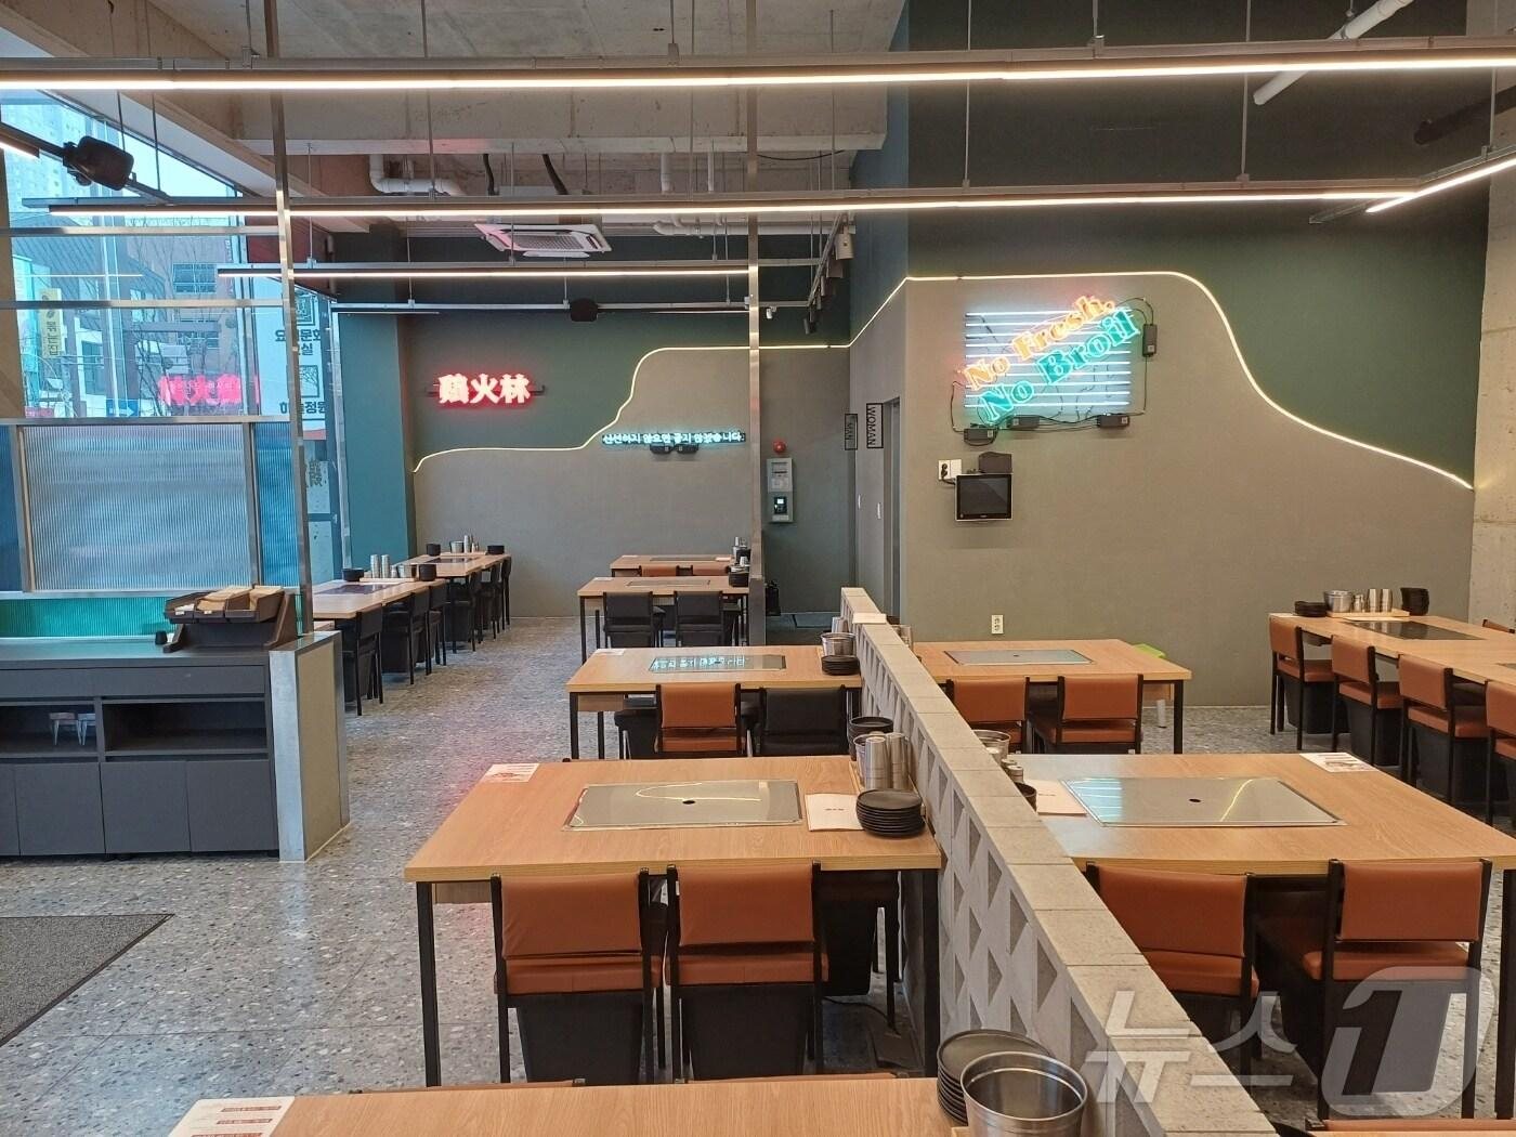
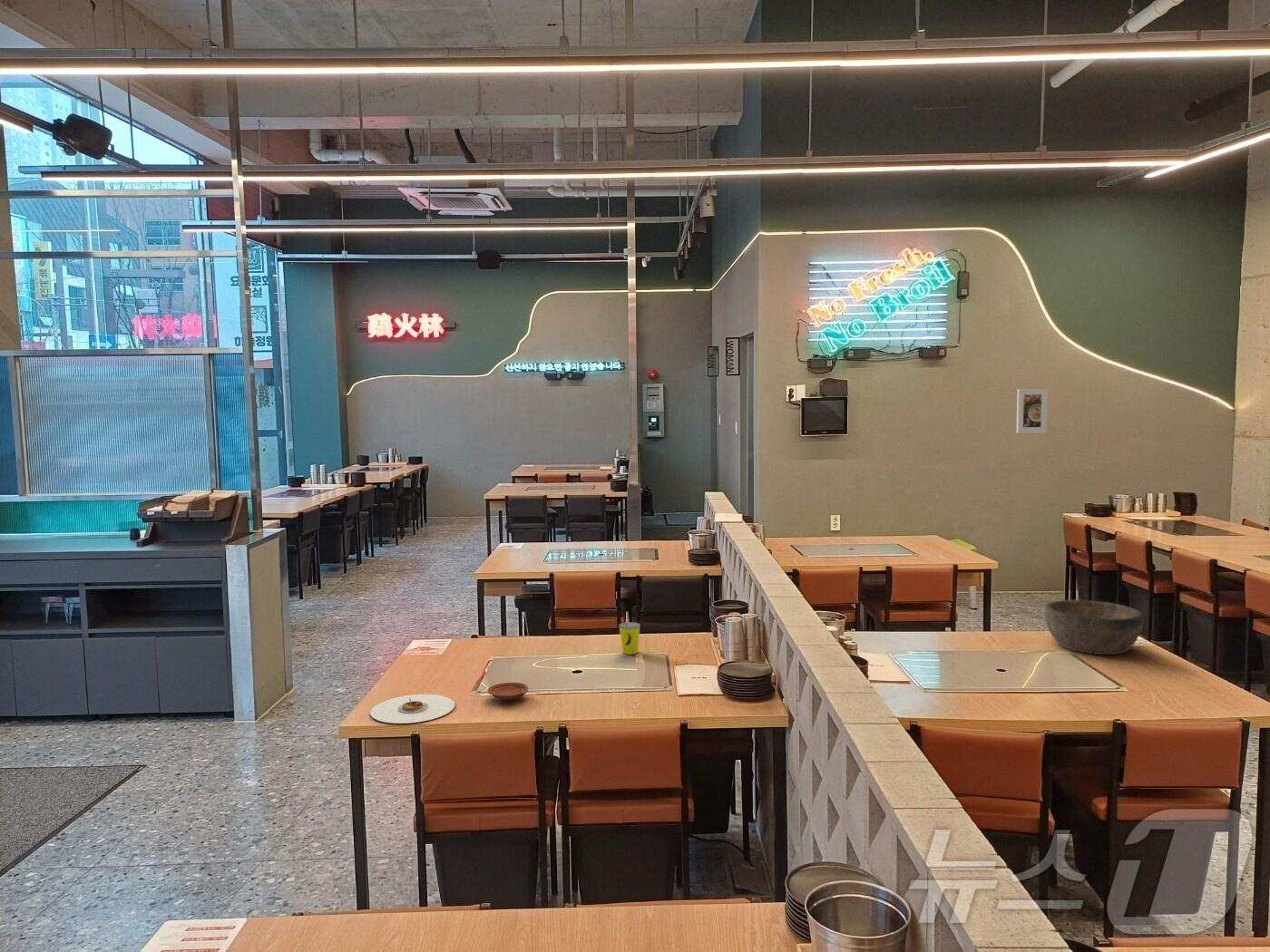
+ straw (630, 633)
+ plate (508, 693)
+ bowl (1092, 627)
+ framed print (1031, 411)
+ plate (413, 704)
